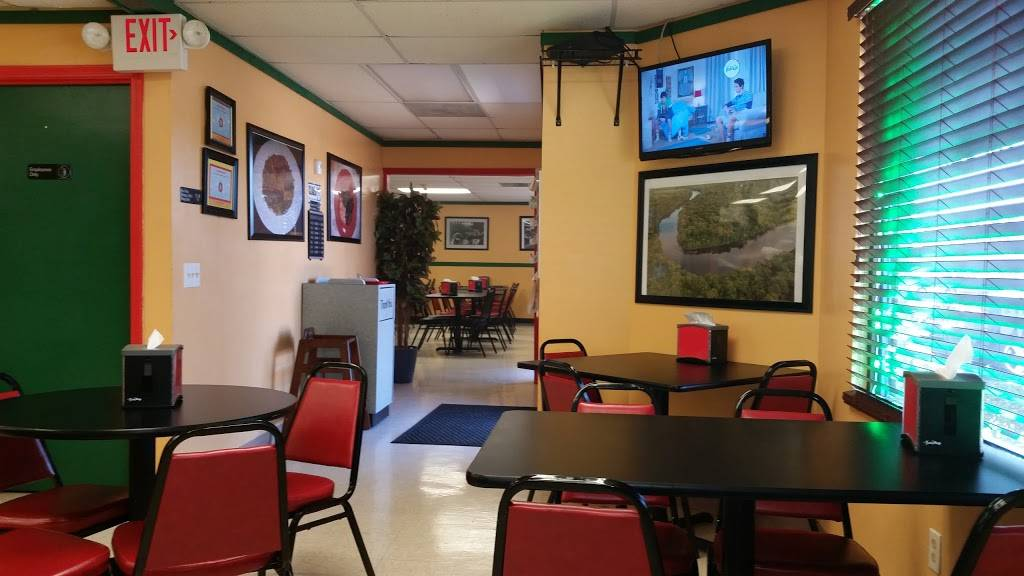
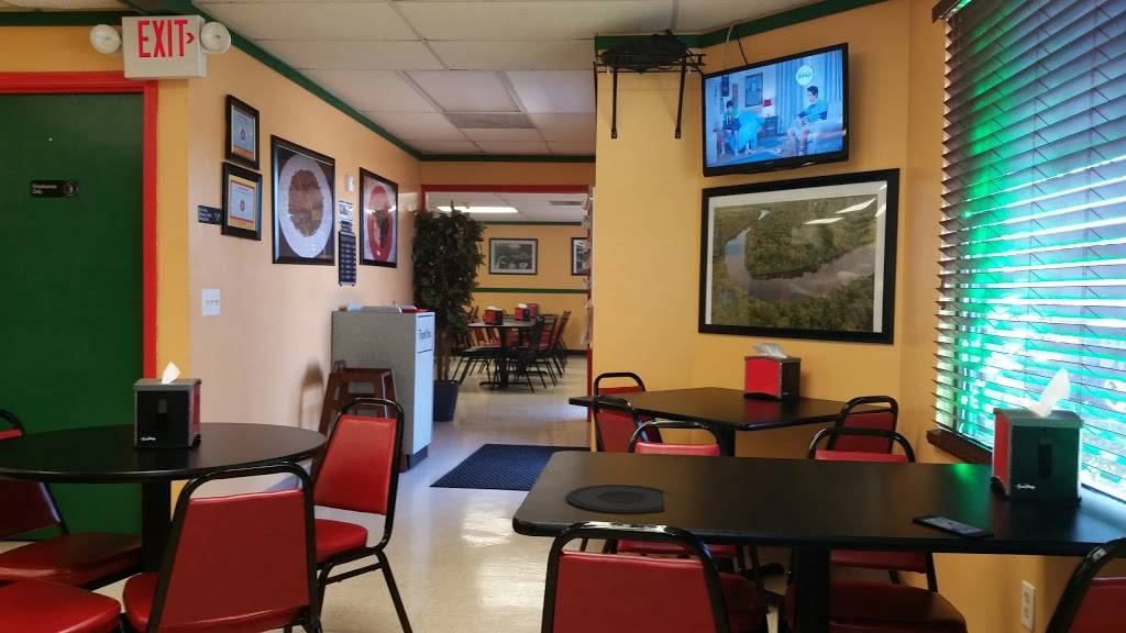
+ smartphone (951, 526)
+ plate (622, 498)
